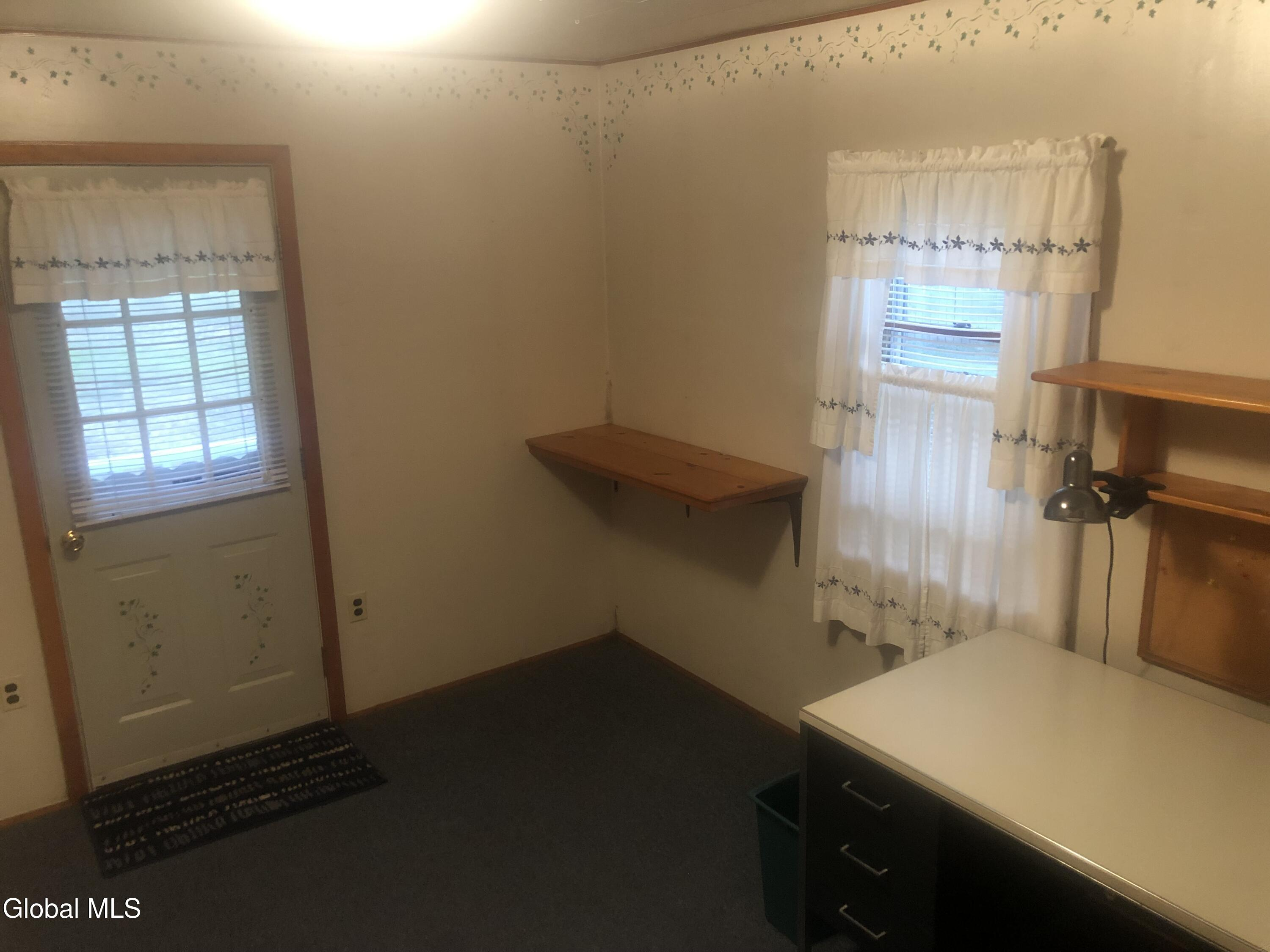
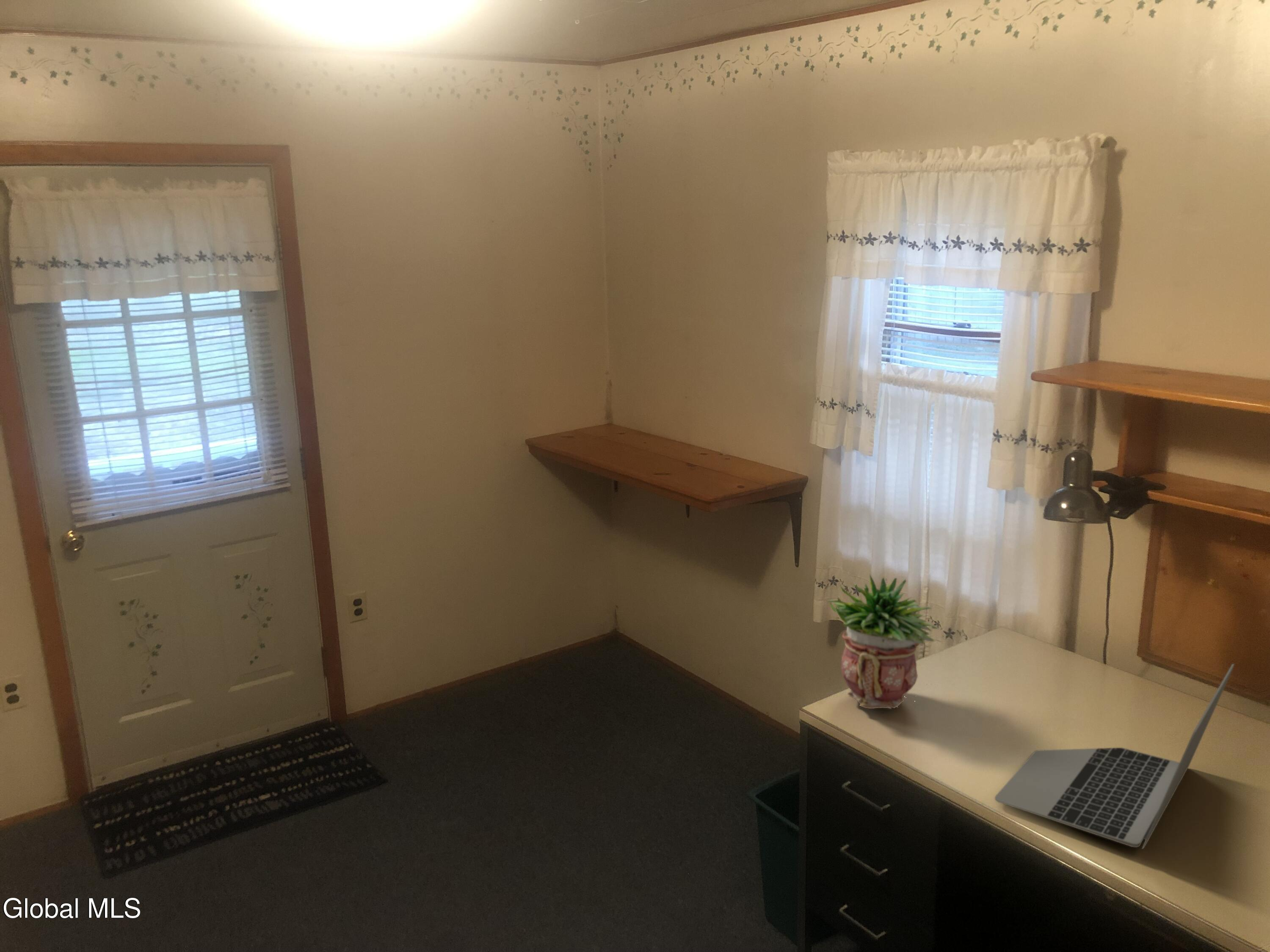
+ potted plant (881, 637)
+ laptop (1114, 748)
